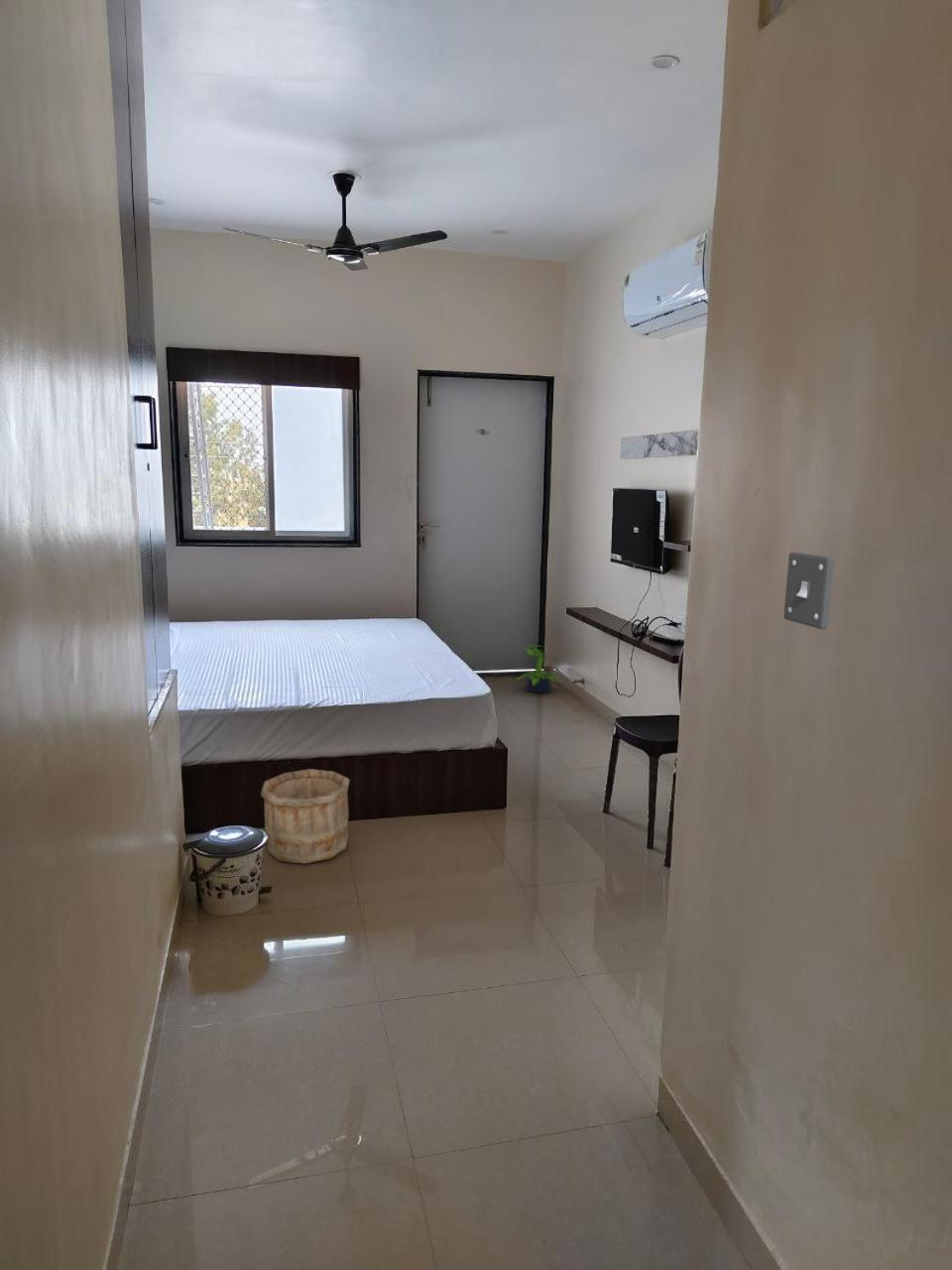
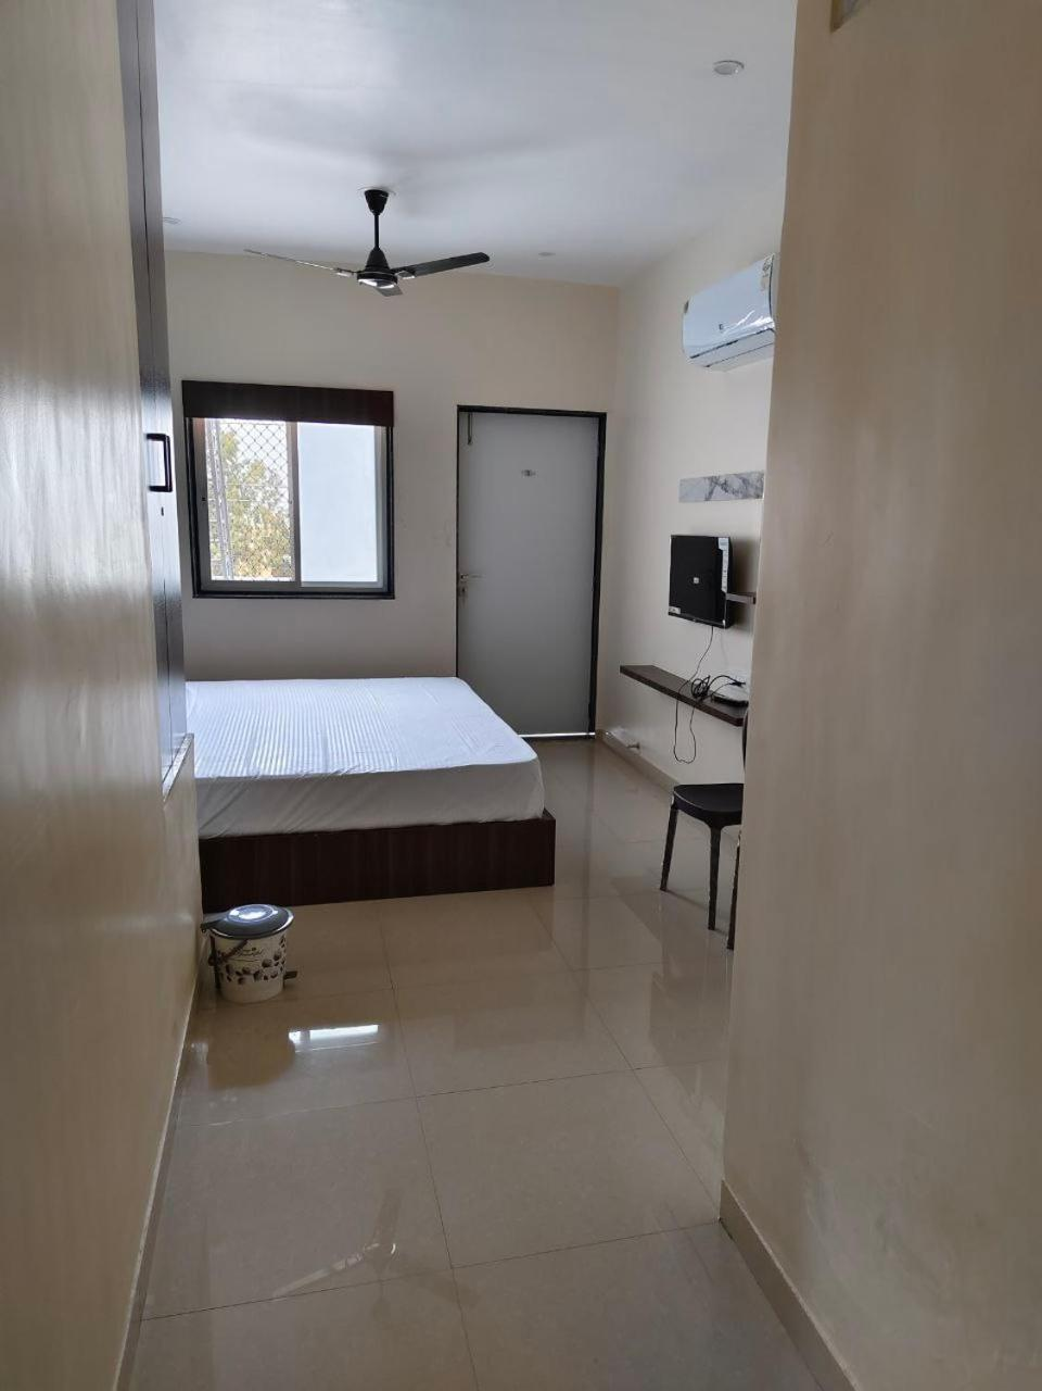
- wooden bucket (306, 815)
- light switch (804, 589)
- potted plant (538, 667)
